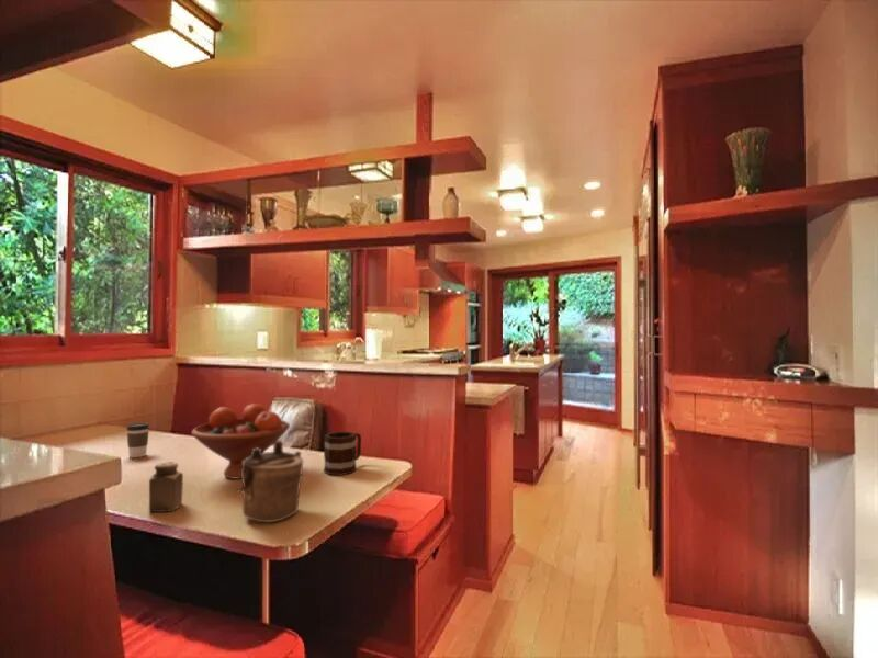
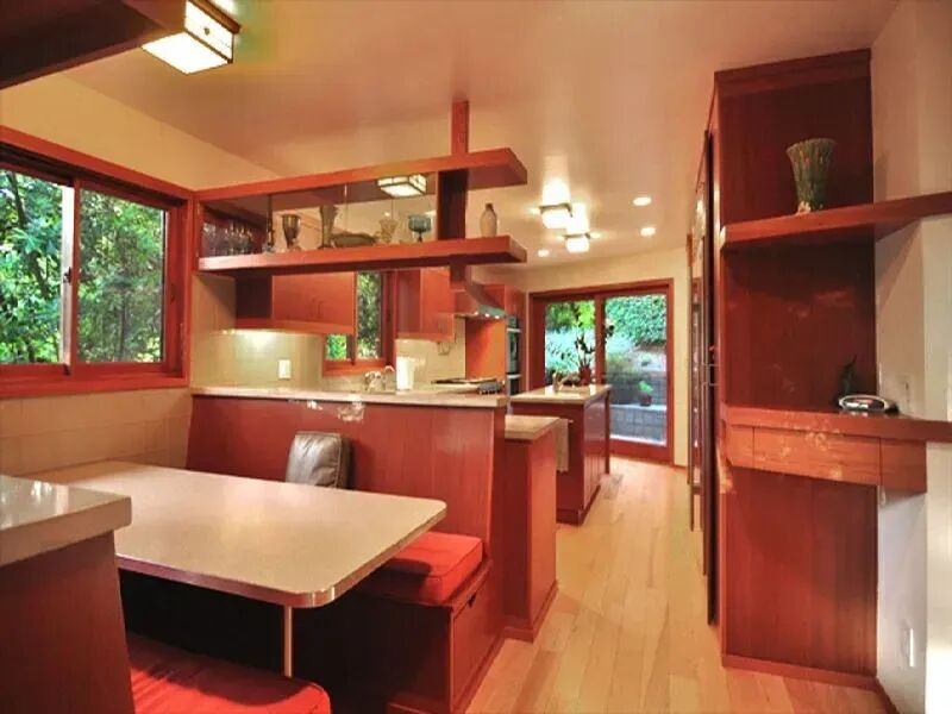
- coffee cup (137, 440)
- mug (345, 451)
- salt shaker (166, 485)
- teapot (272, 478)
- fruit bowl (241, 441)
